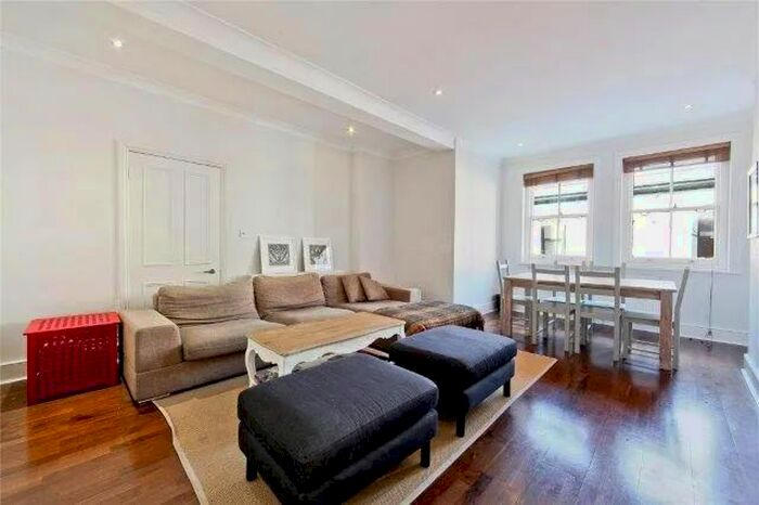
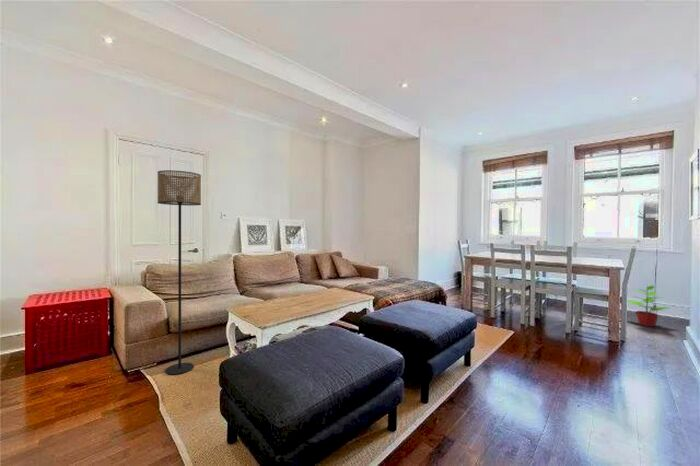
+ potted plant (646, 304)
+ floor lamp (179, 271)
